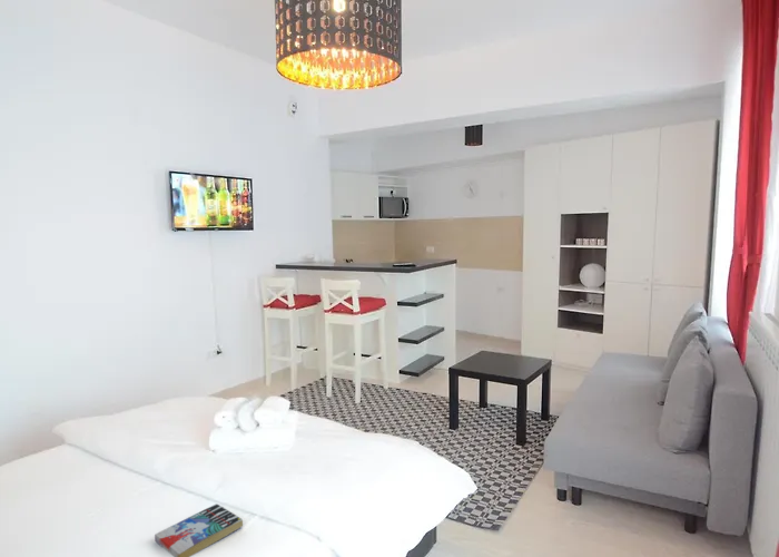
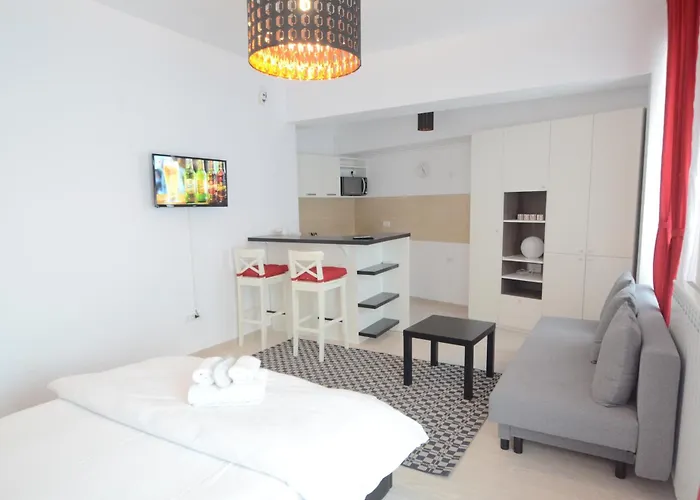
- book (199, 529)
